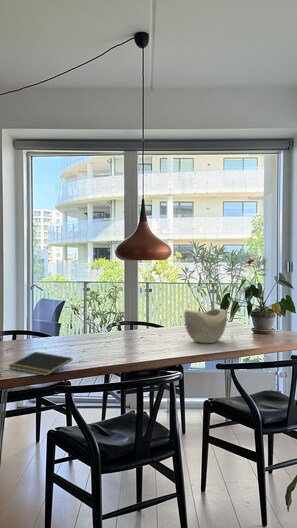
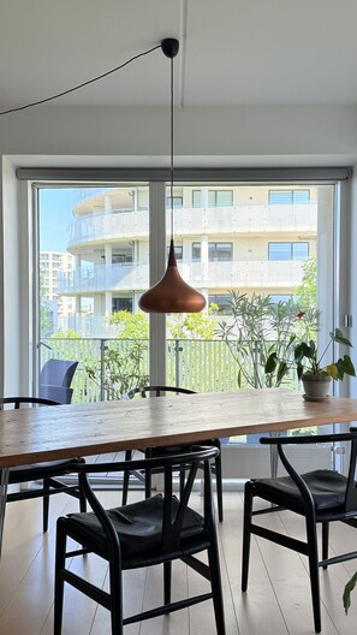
- decorative bowl (205, 325)
- notepad (40, 363)
